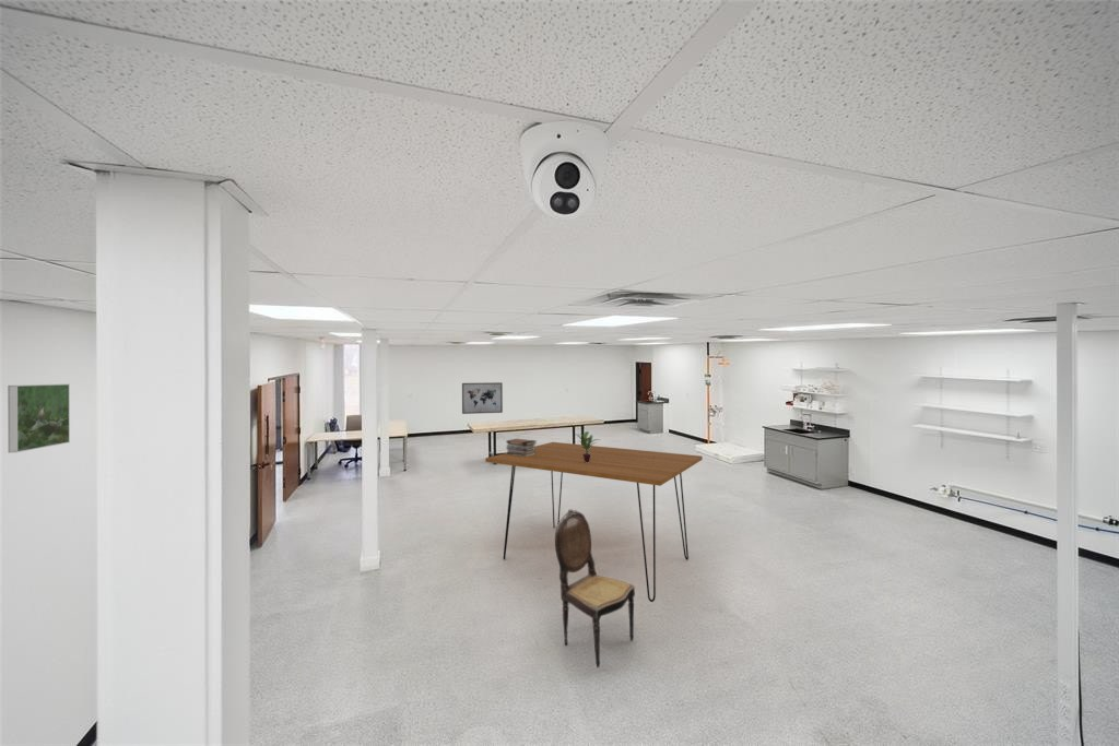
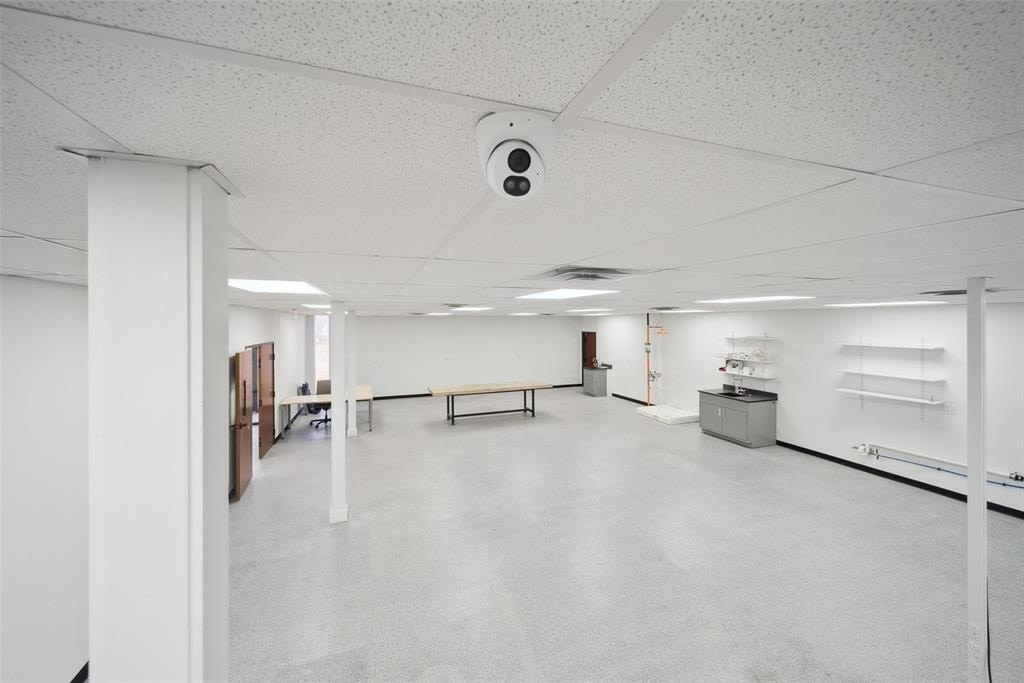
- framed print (40, 415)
- potted plant (587, 447)
- wall art (482, 398)
- dining chair (596, 579)
- dining table (602, 477)
- book stack (521, 447)
